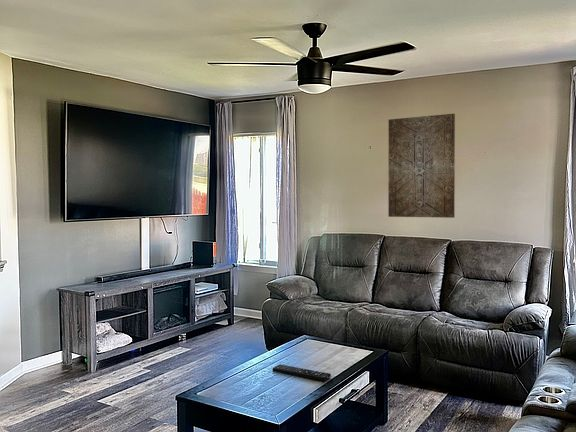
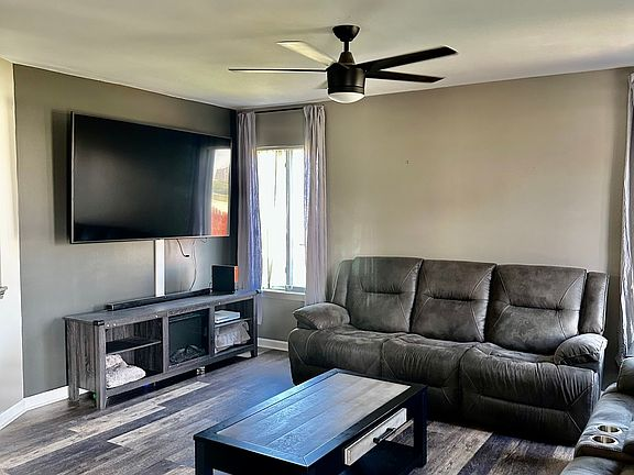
- remote control (301, 371)
- wall art (420, 167)
